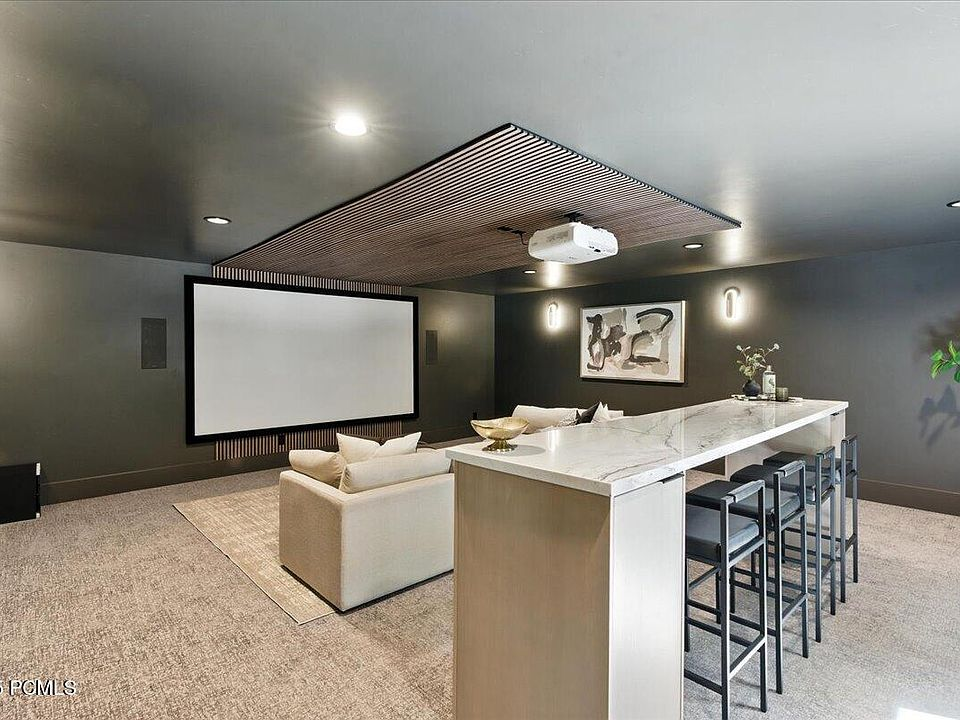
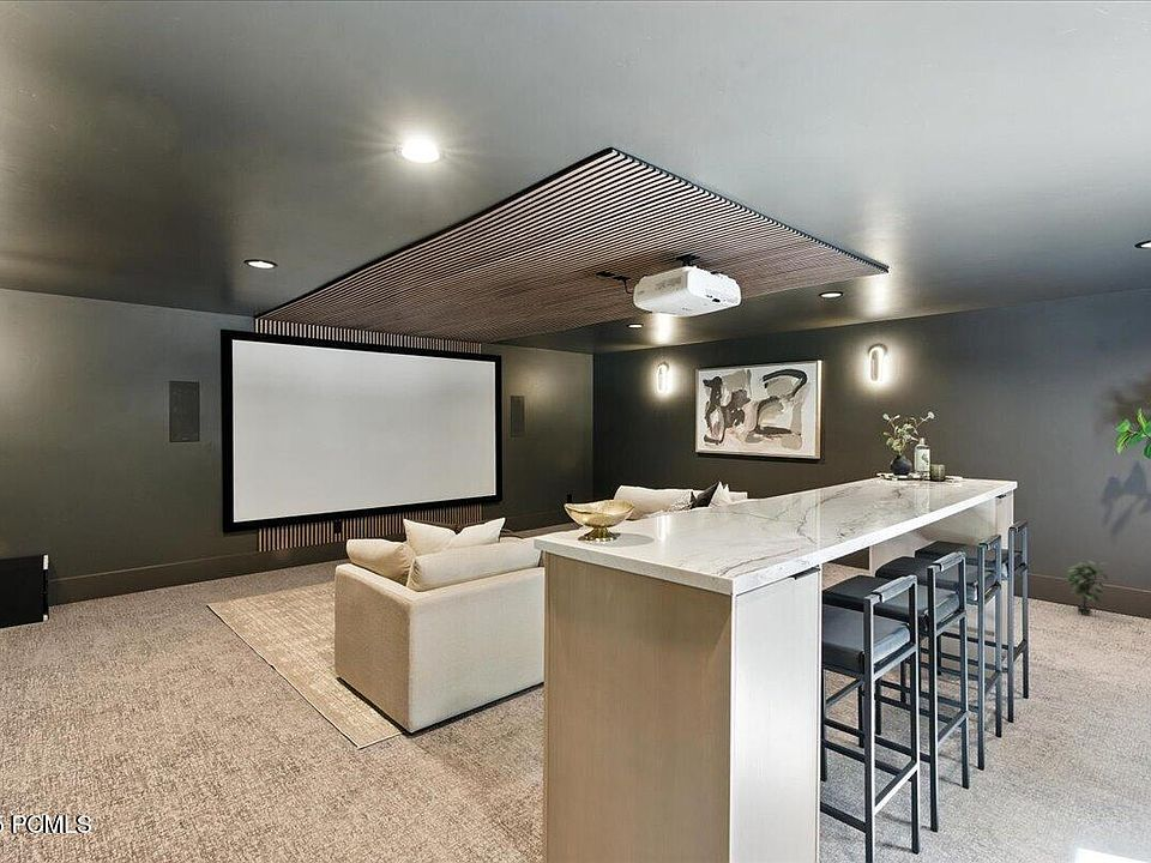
+ potted plant (1085, 586)
